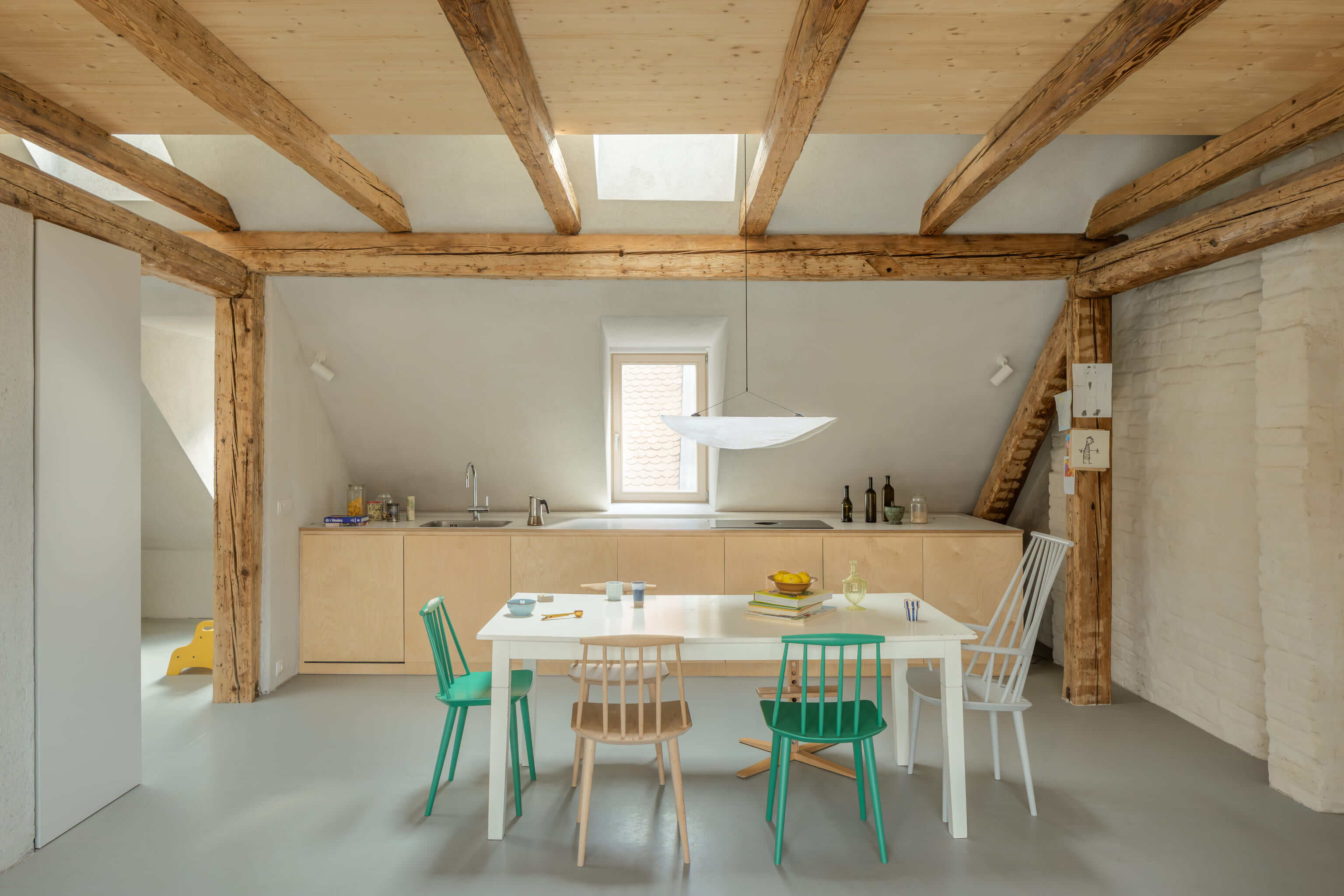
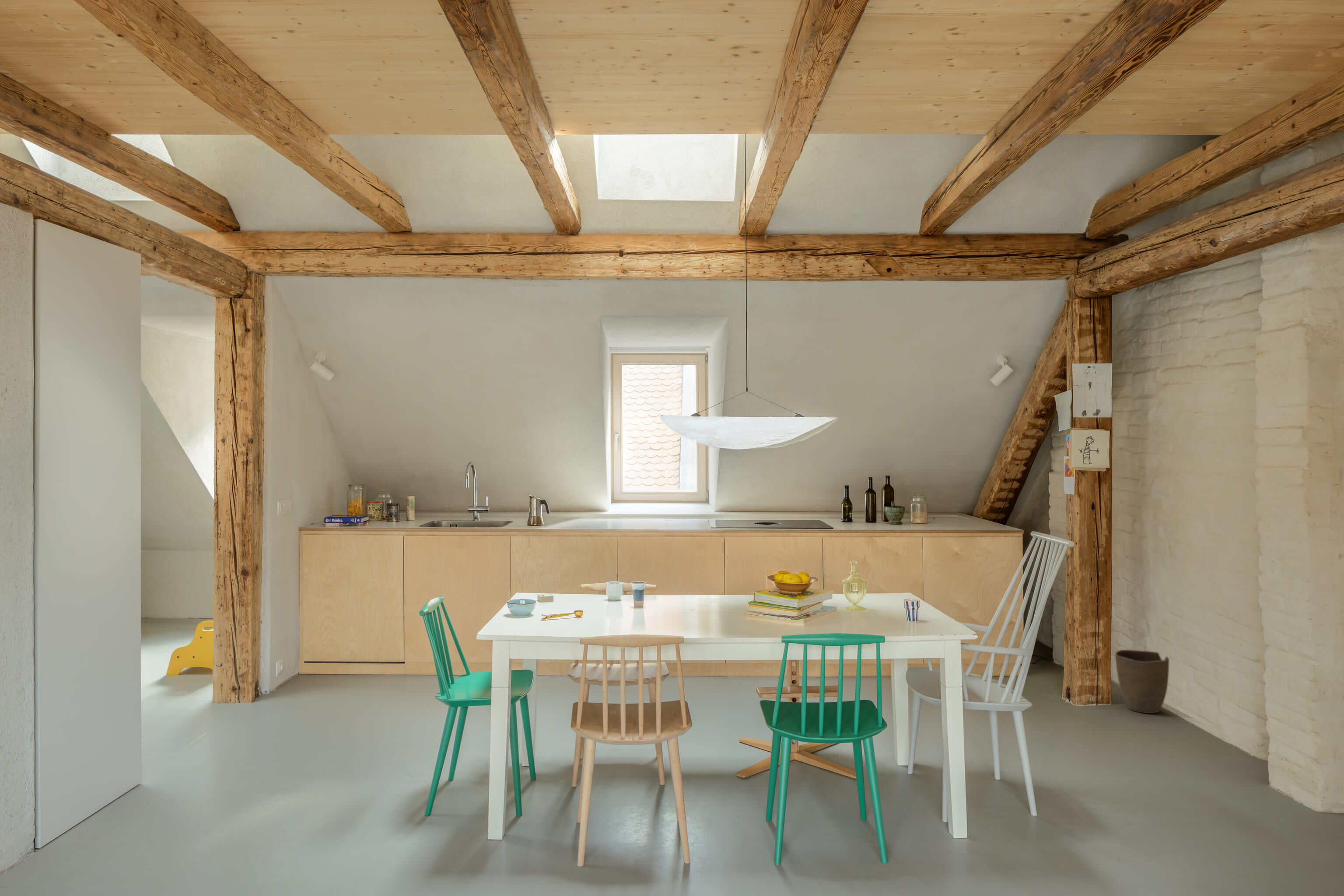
+ vase (1141, 682)
